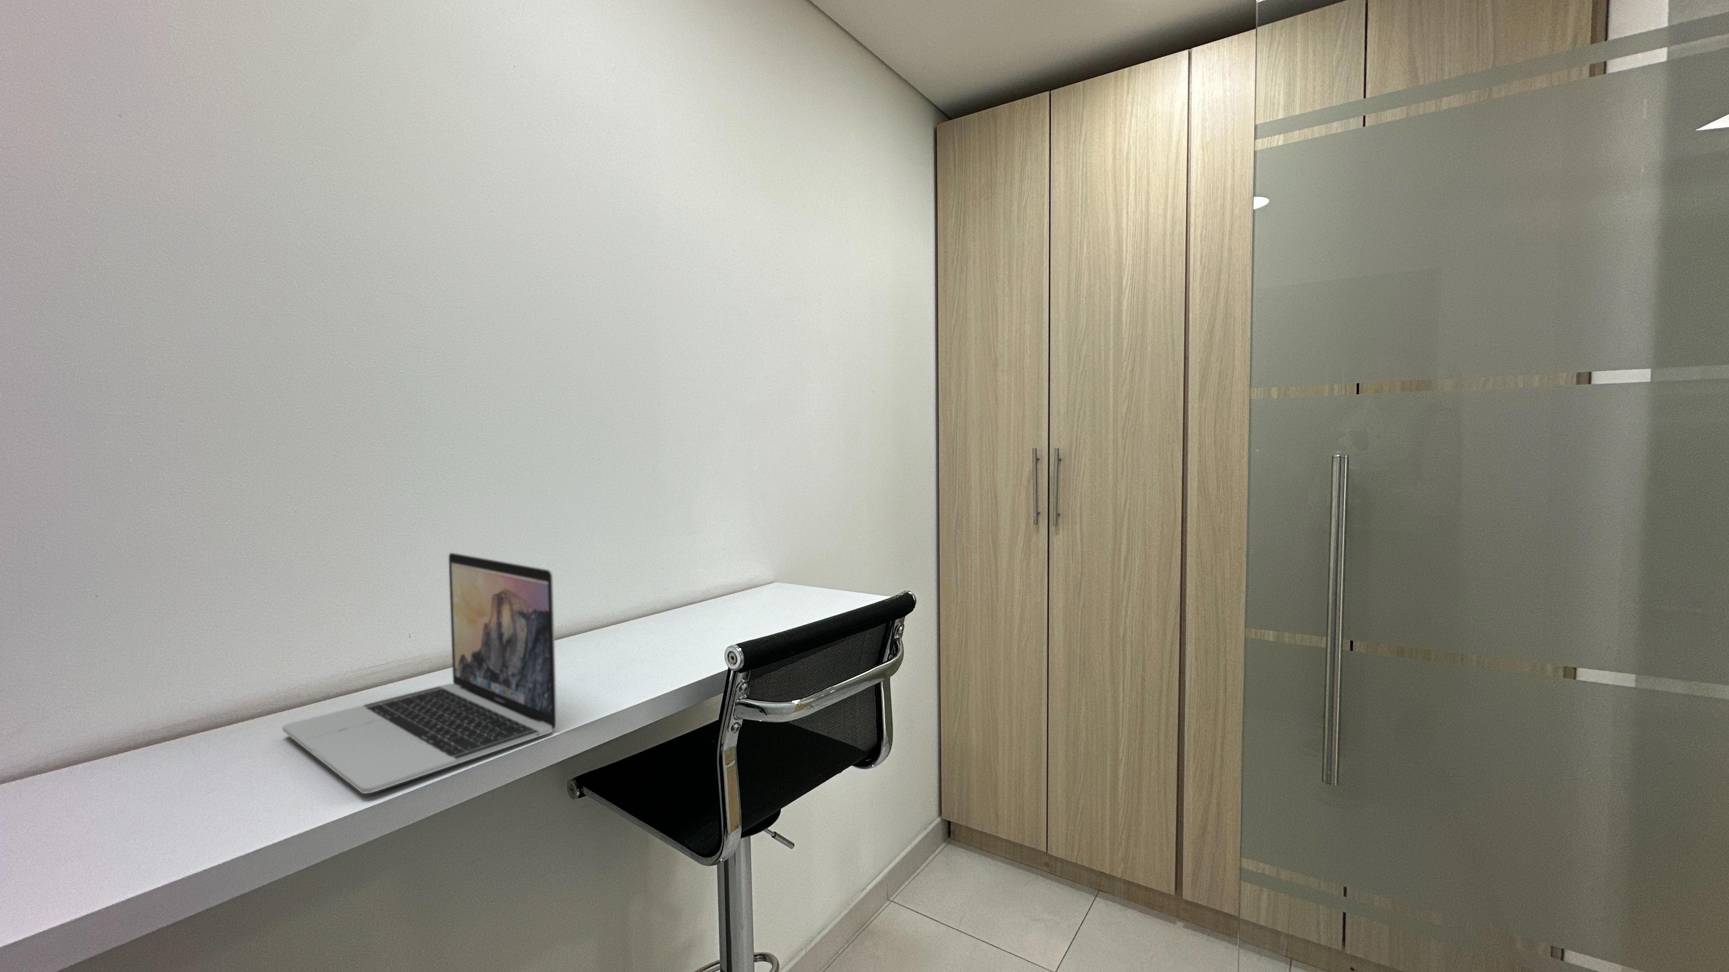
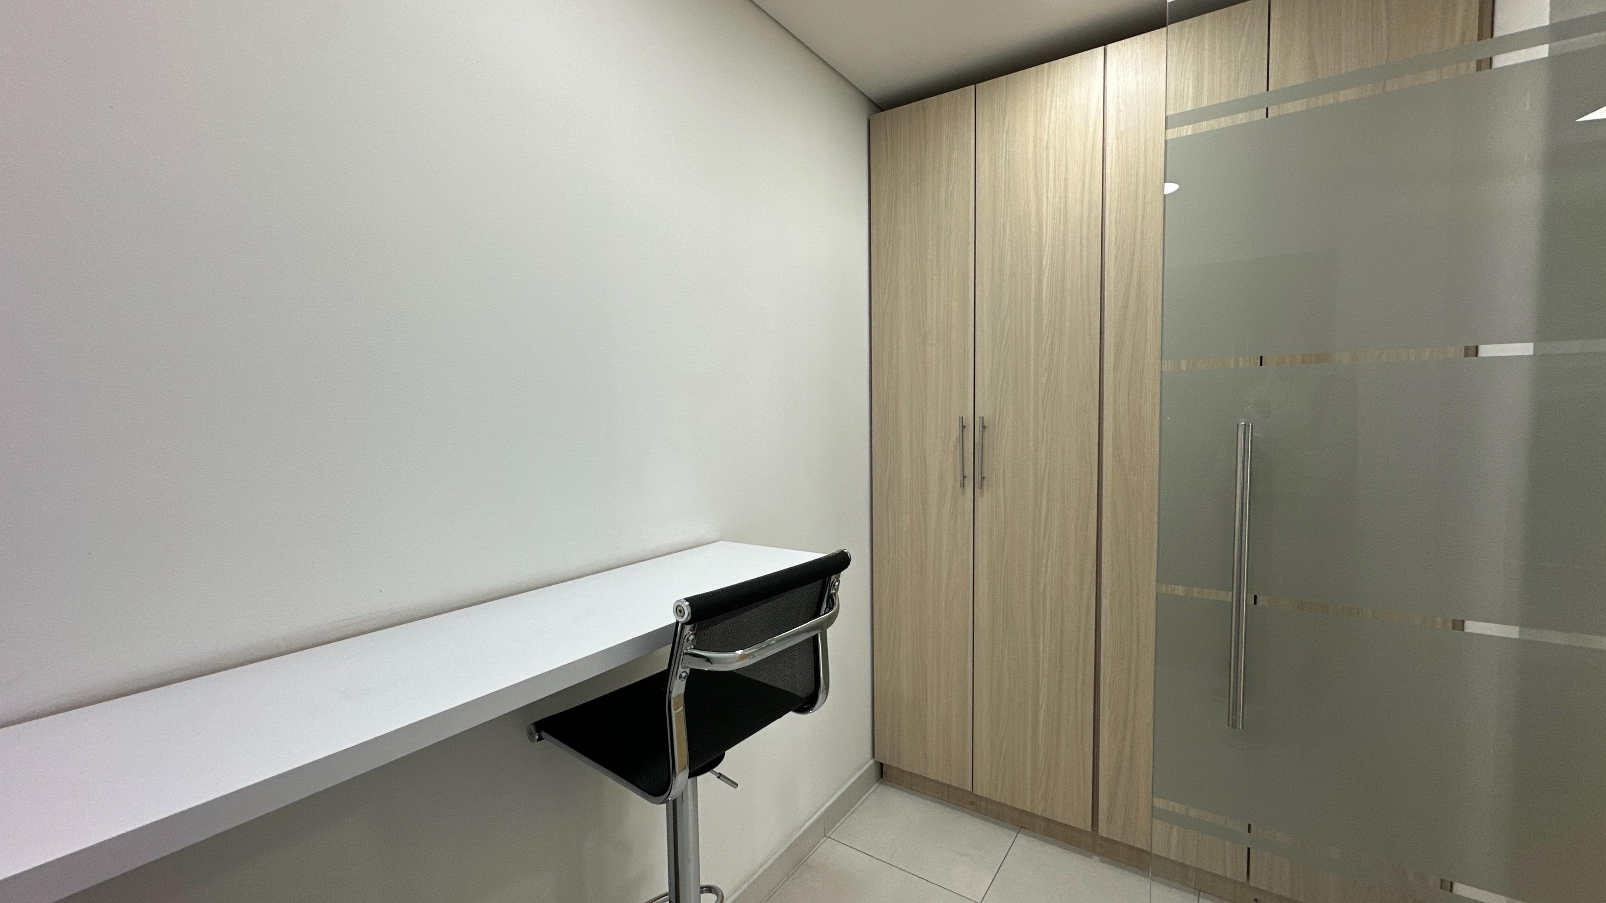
- laptop (452, 653)
